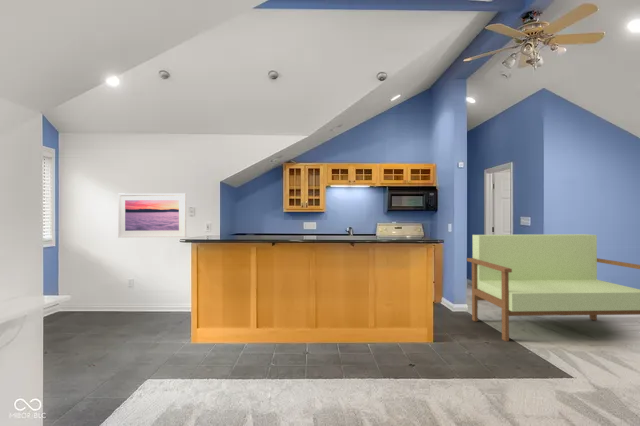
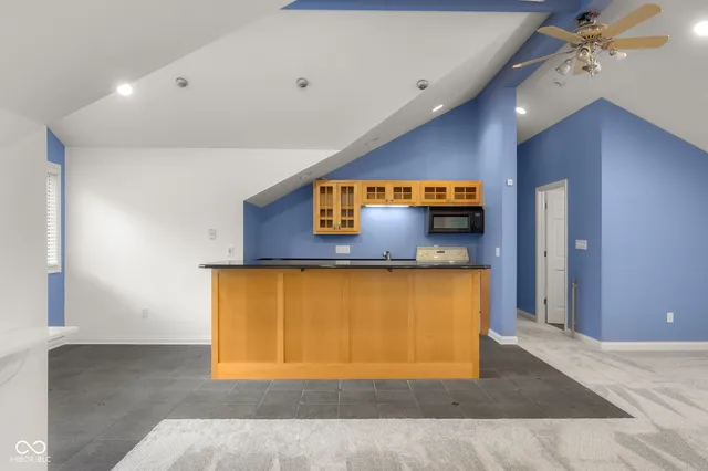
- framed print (152, 215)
- bench (553, 282)
